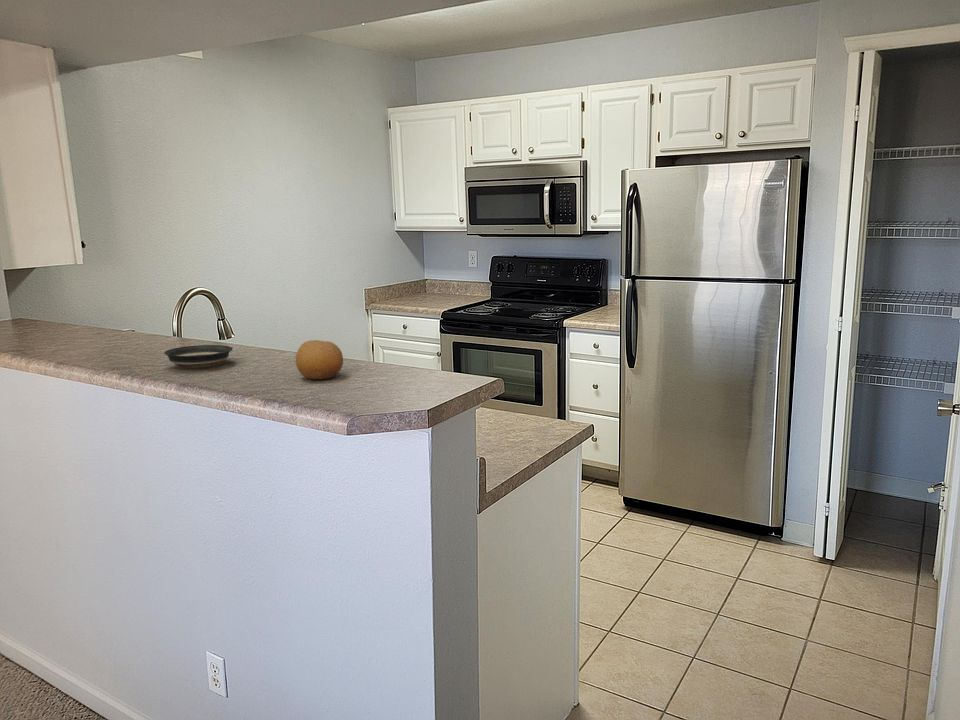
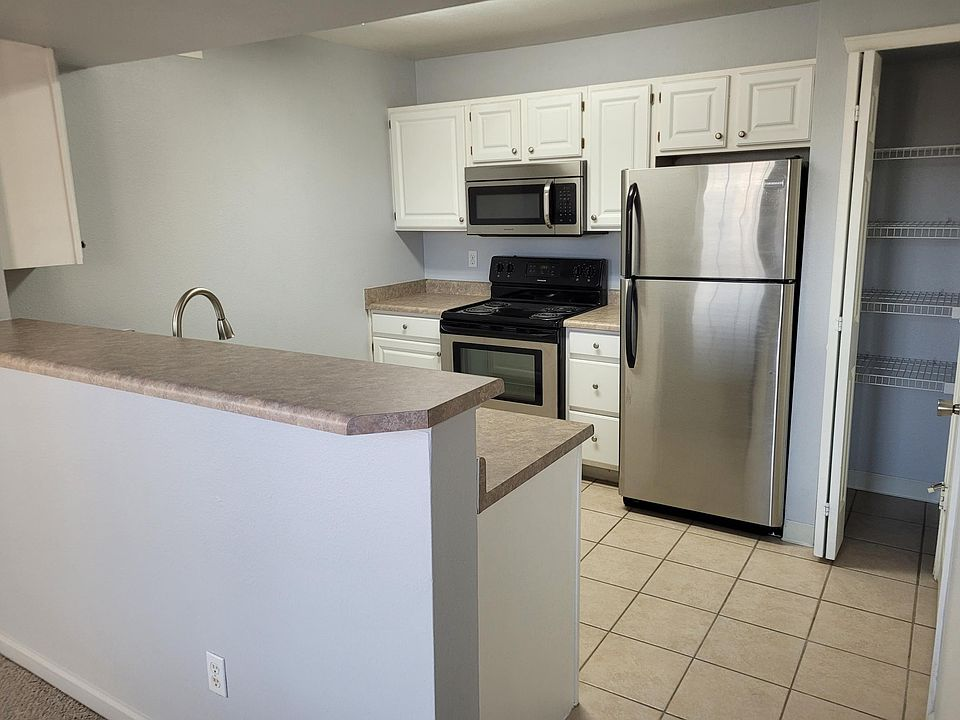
- fruit (319, 359)
- saucer (199, 357)
